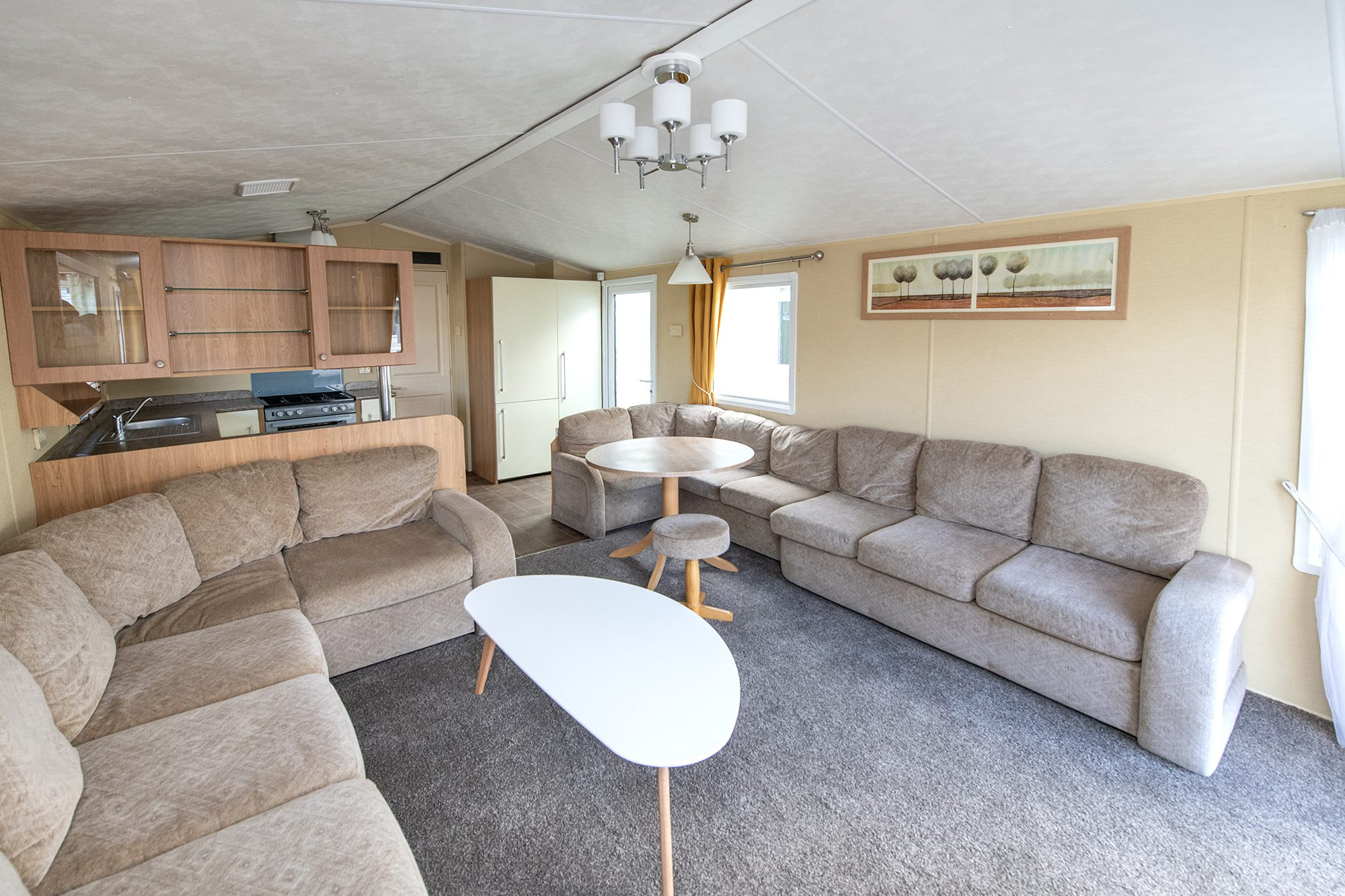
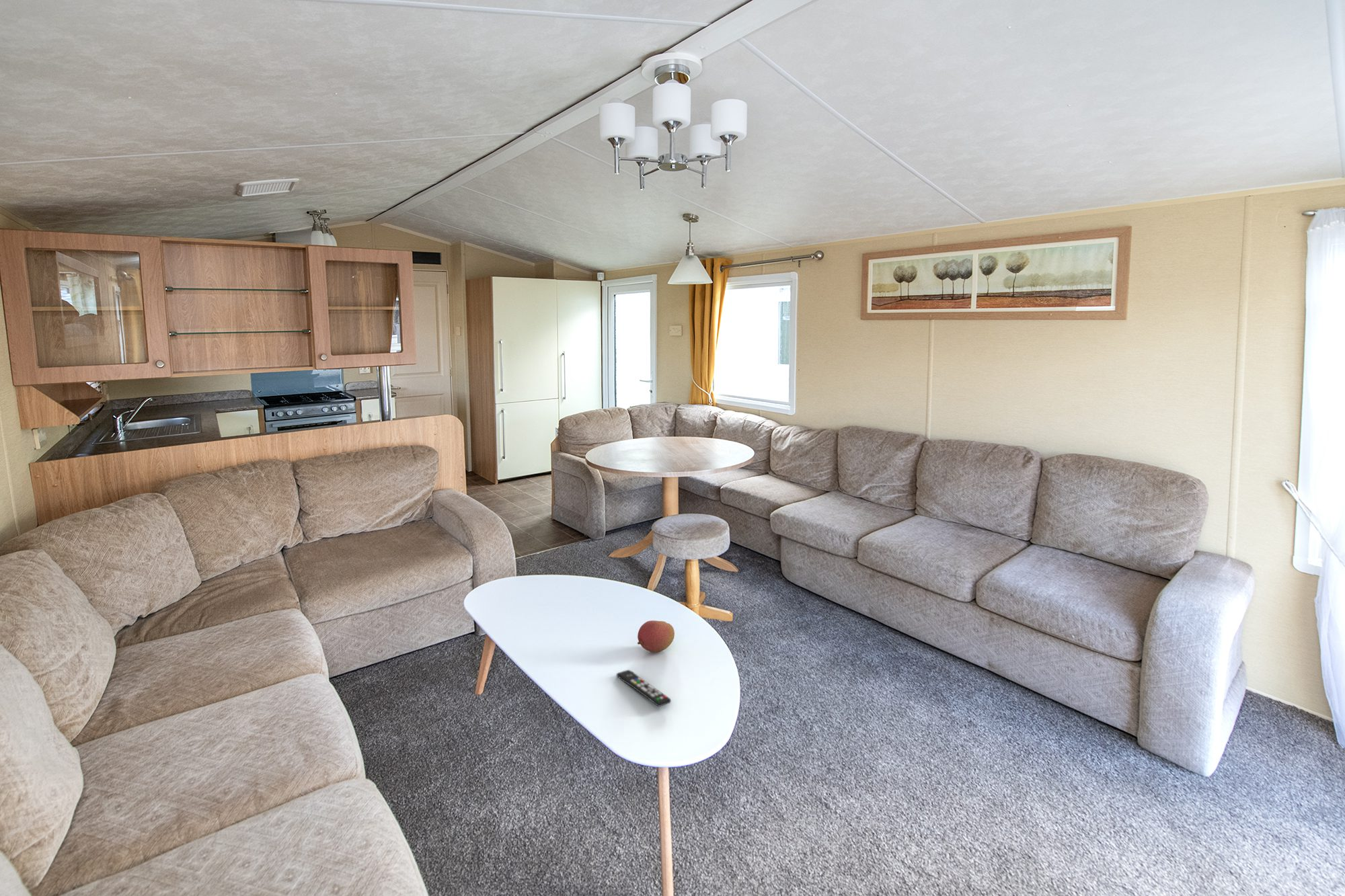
+ fruit (656, 635)
+ remote control (642, 687)
